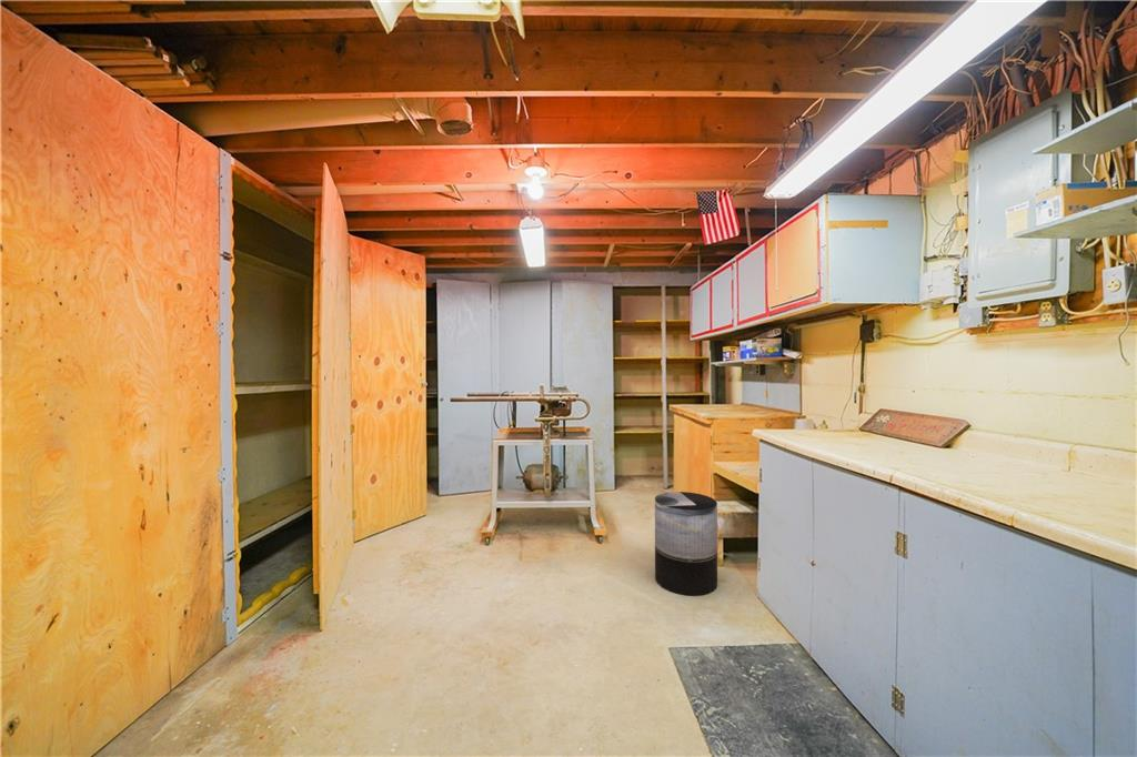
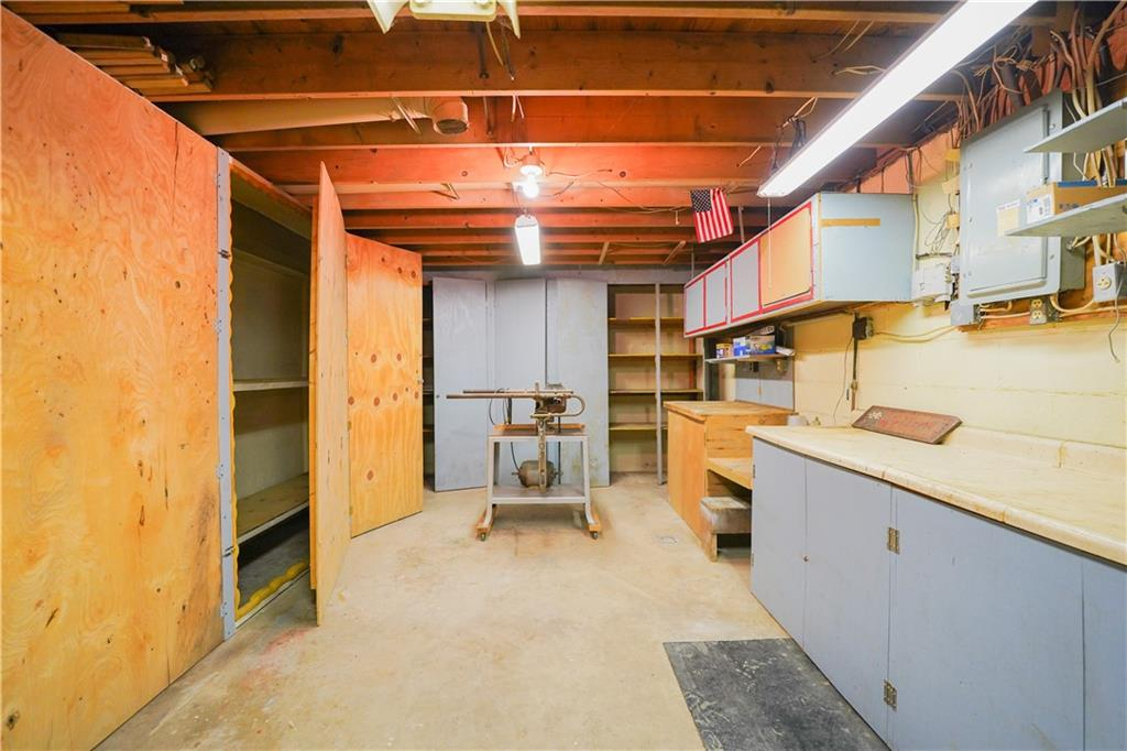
- trash can (685, 539)
